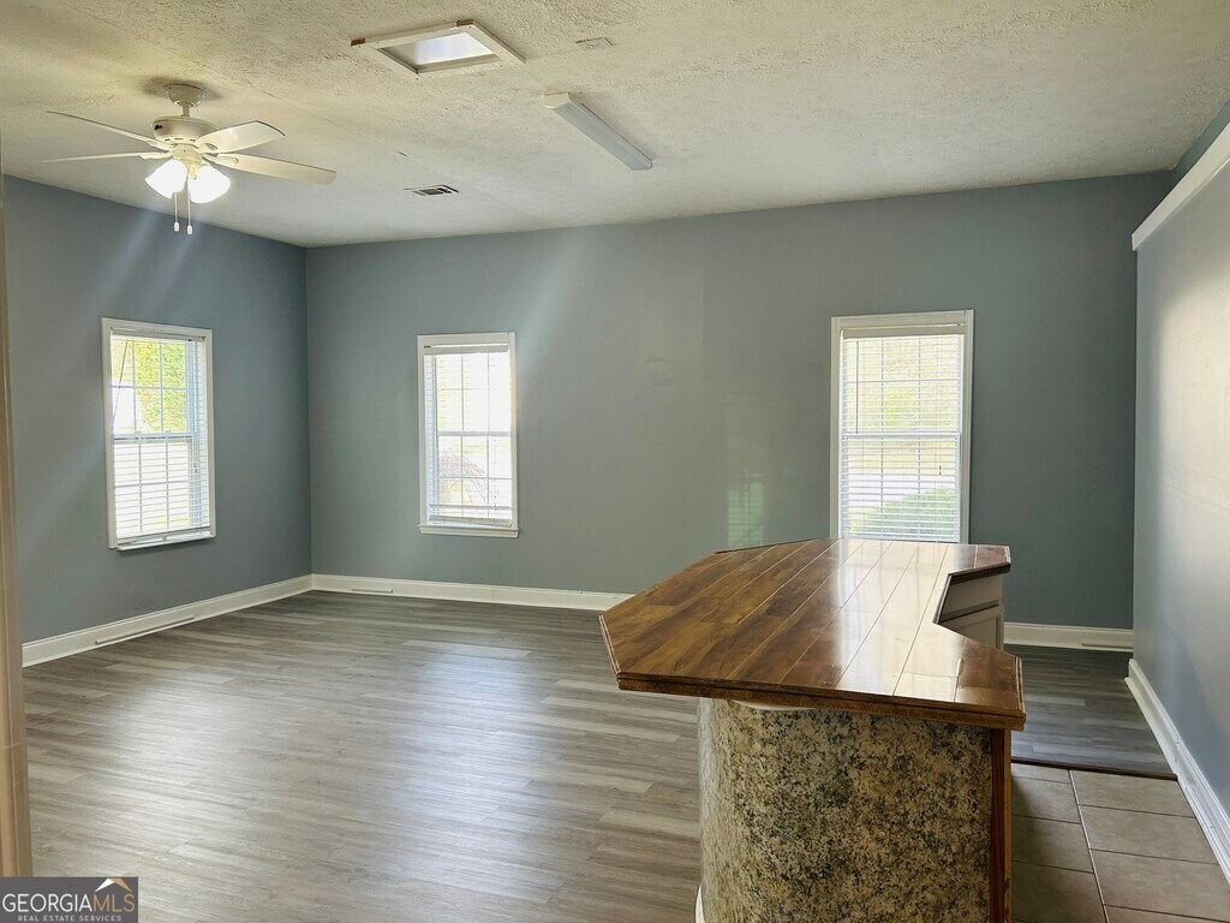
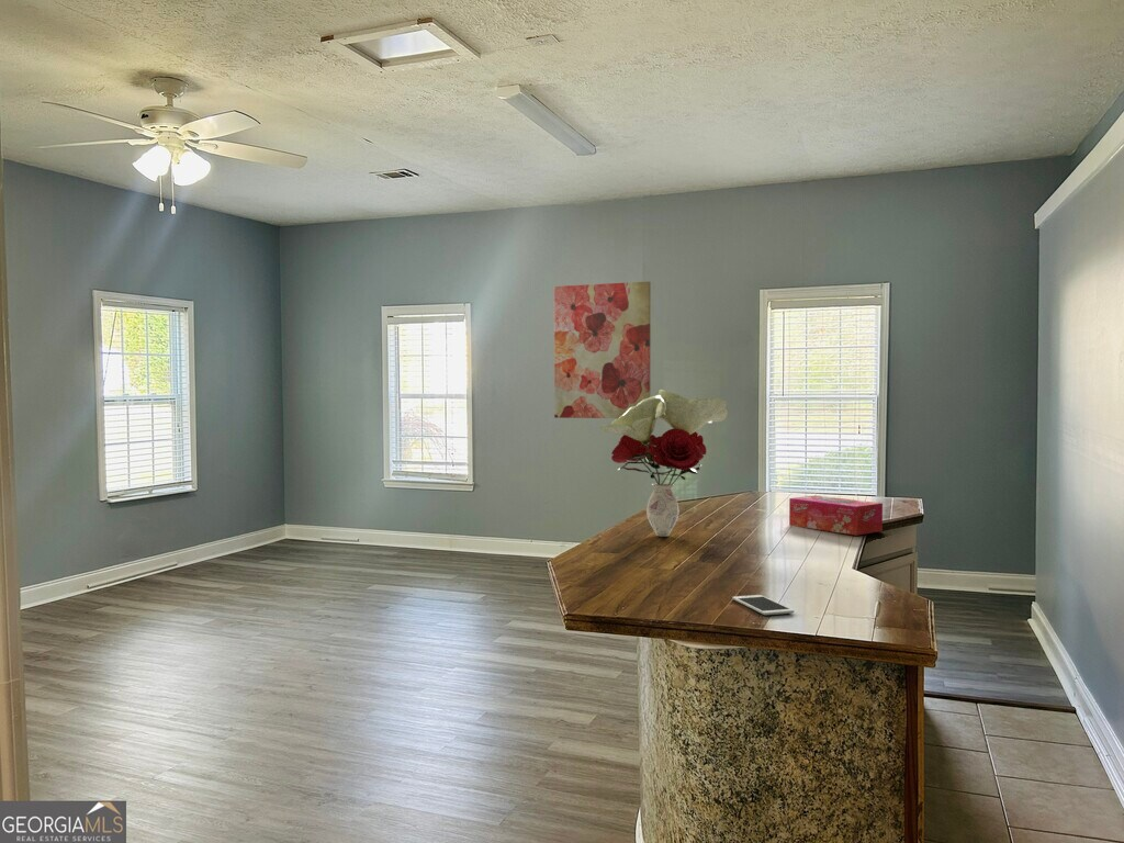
+ cell phone (762, 604)
+ flower bouquet (663, 463)
+ wall art (600, 351)
+ tissue box (834, 514)
